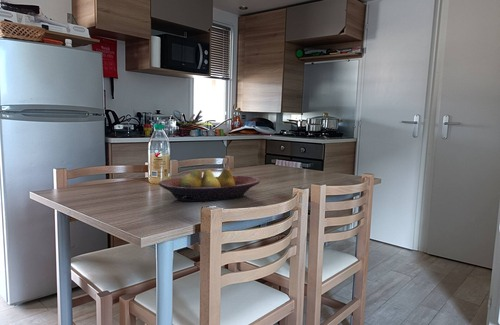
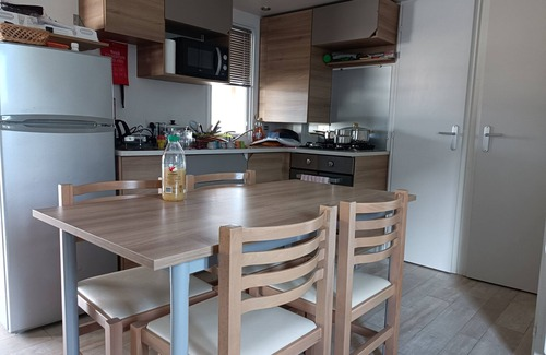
- fruit bowl (211, 182)
